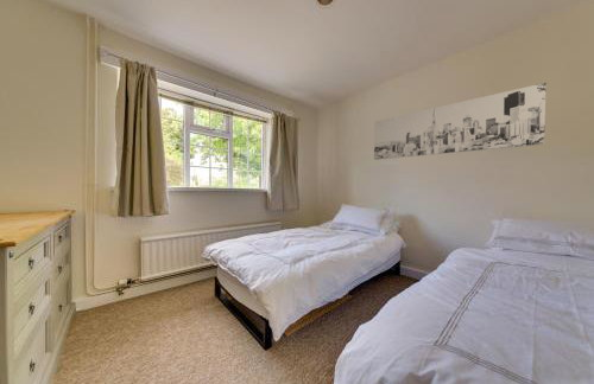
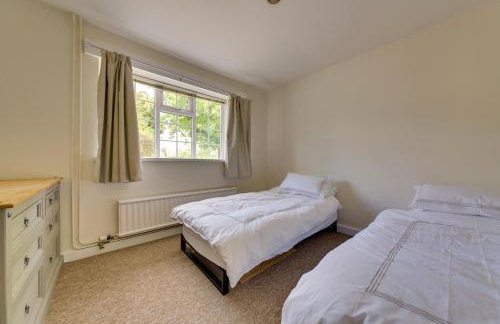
- wall art (440, 129)
